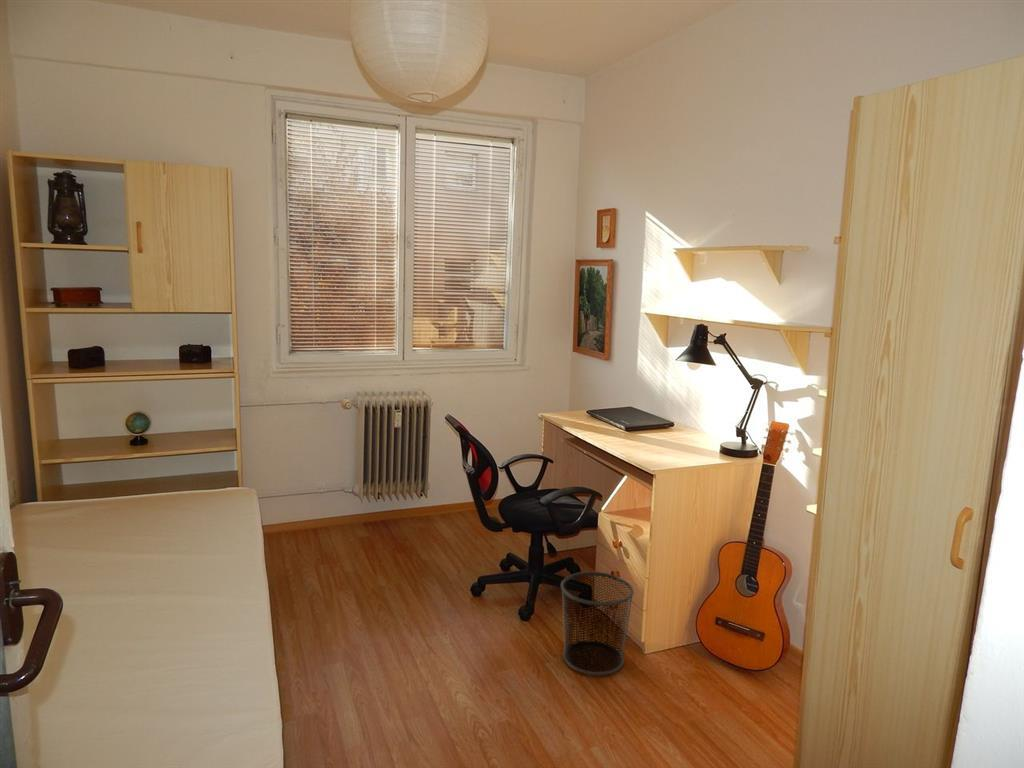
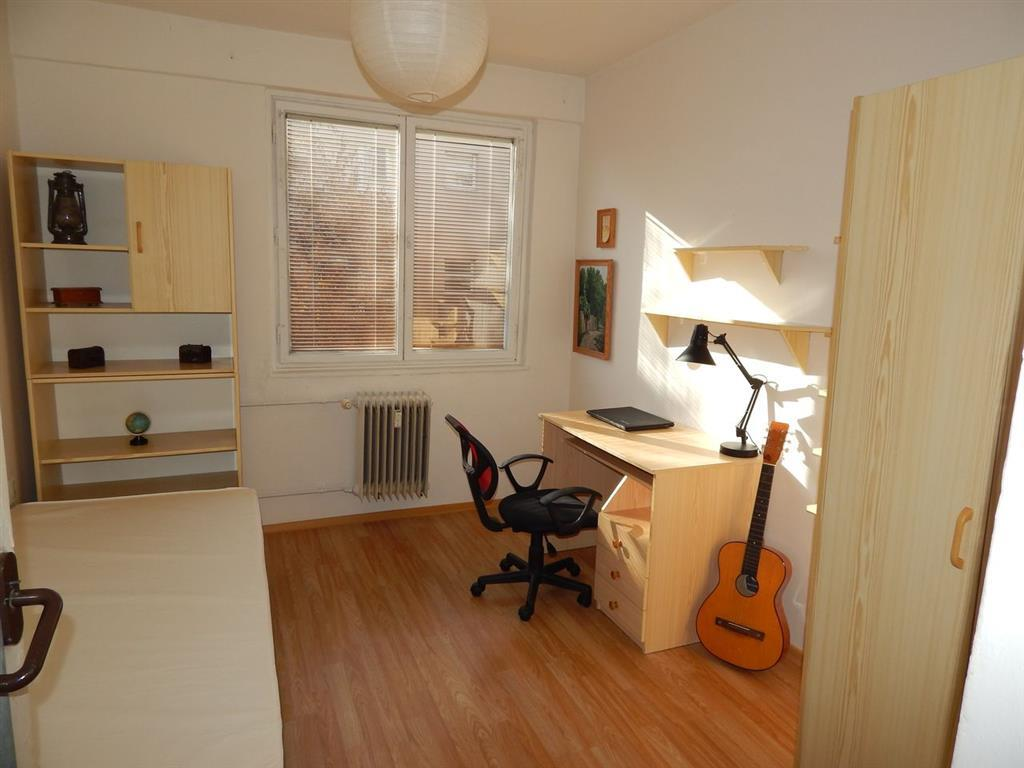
- waste bin (595, 622)
